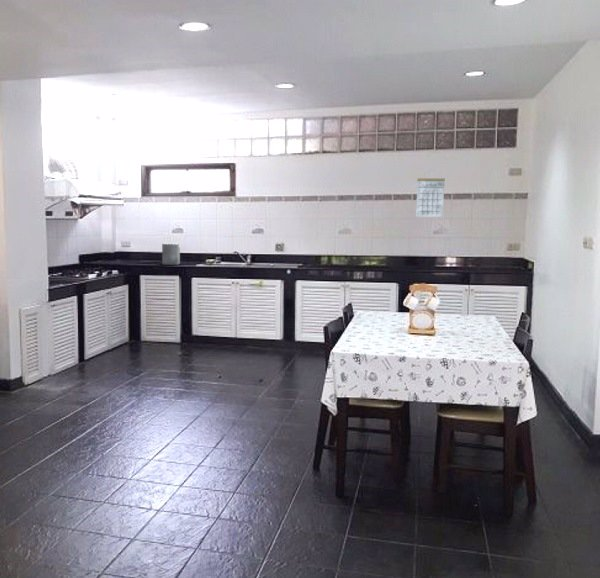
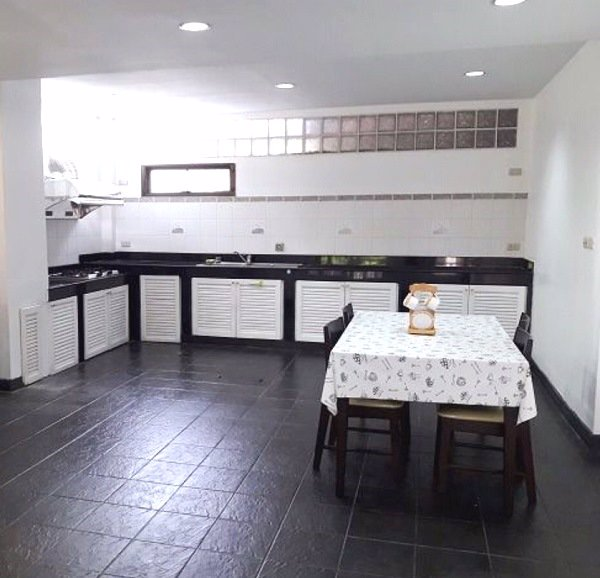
- calendar (430, 193)
- knife block (171, 248)
